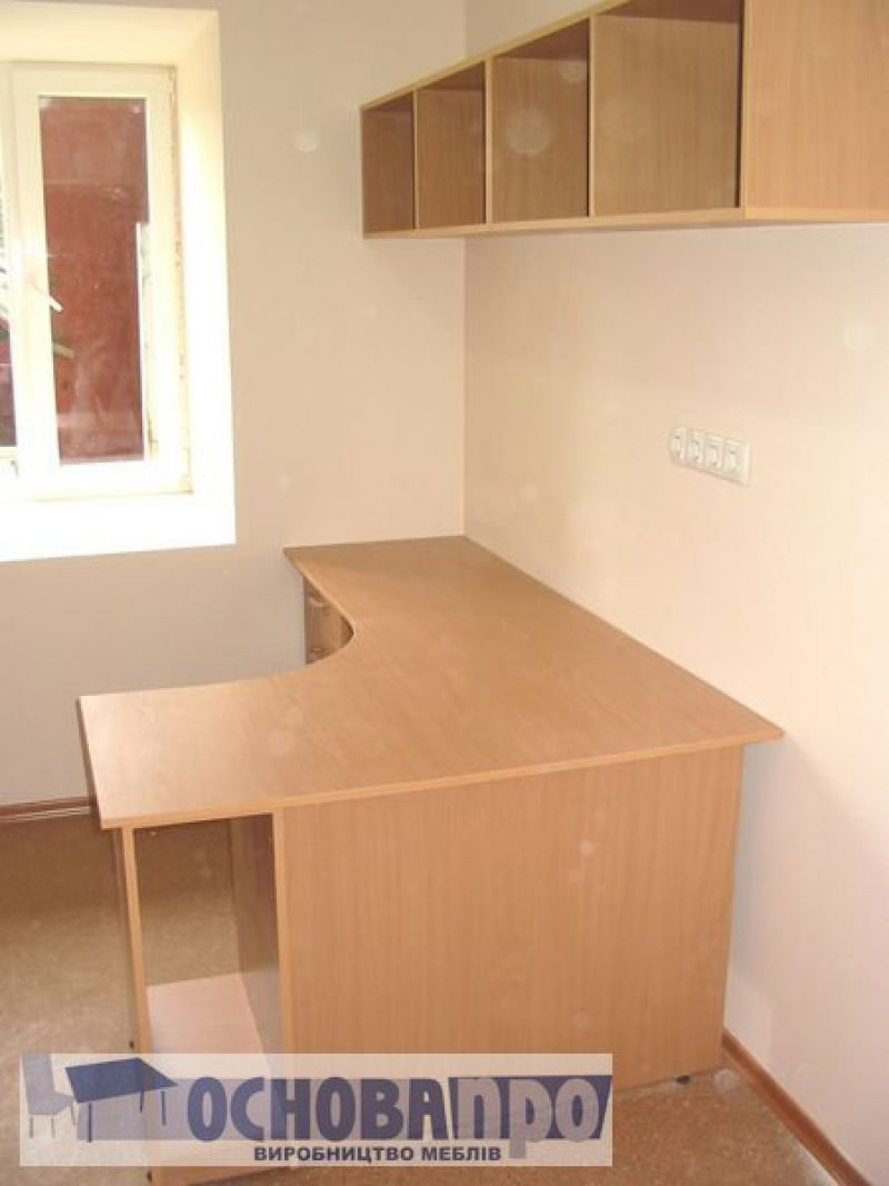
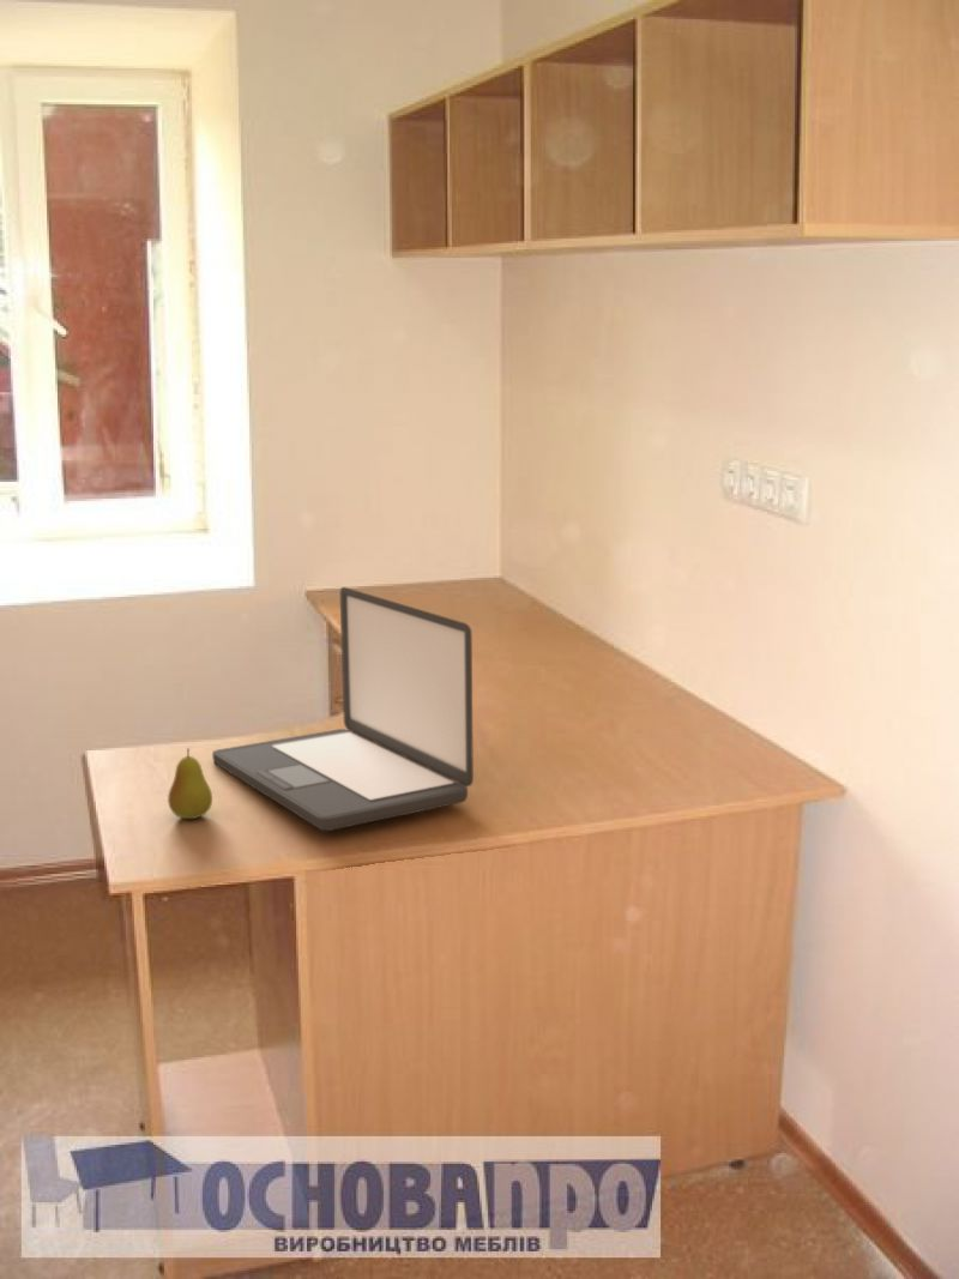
+ laptop (343, 698)
+ fruit (189, 782)
